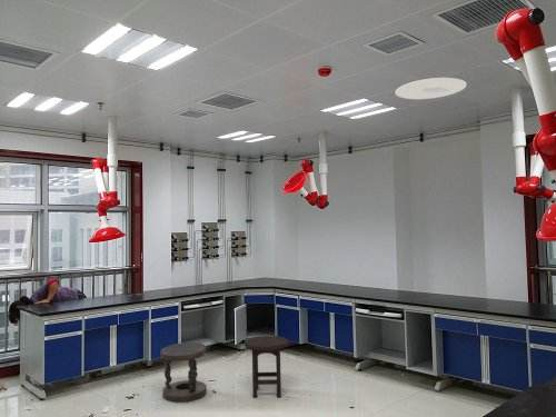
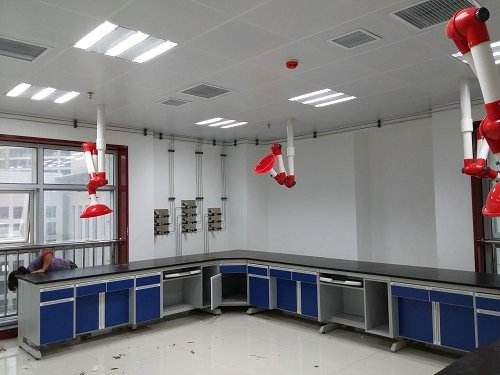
- stool (267, 373)
- ceiling light (429, 86)
- stool (188, 371)
